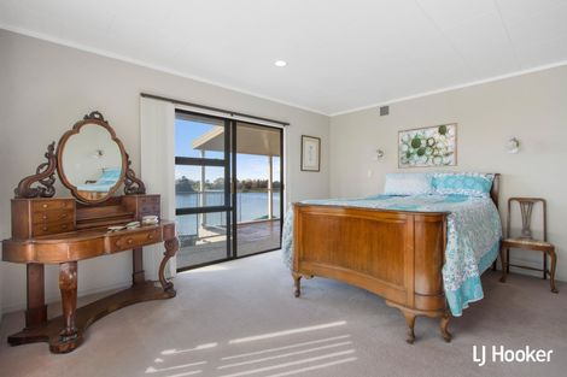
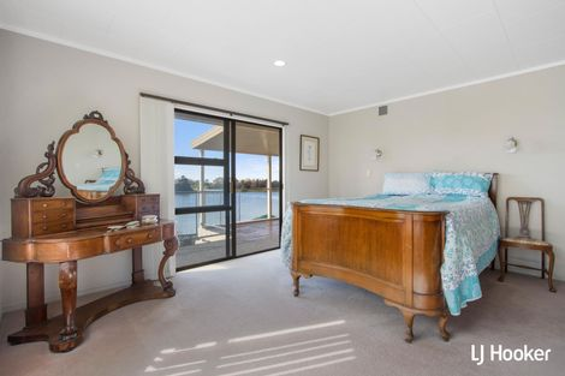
- wall art (425, 147)
